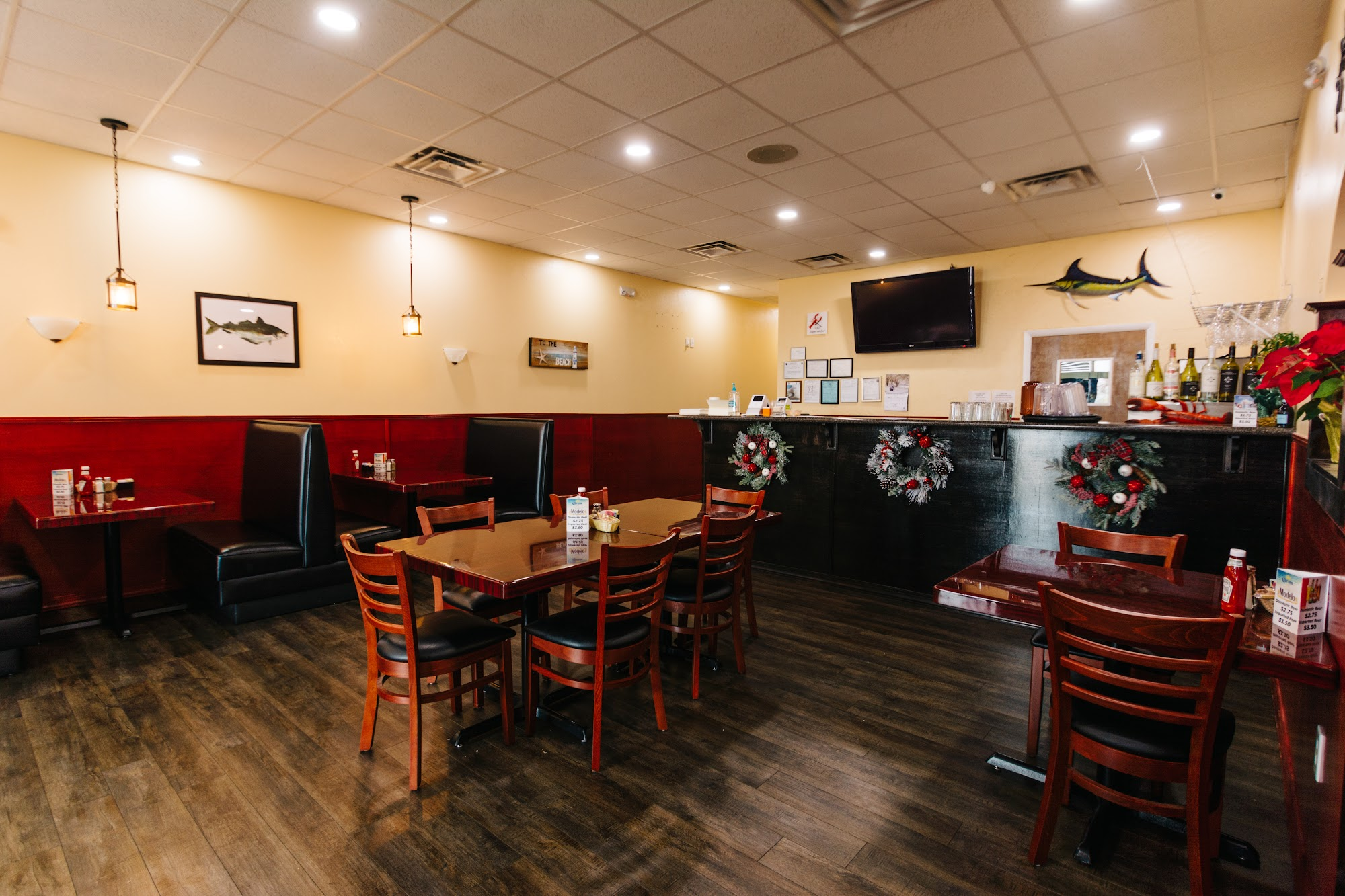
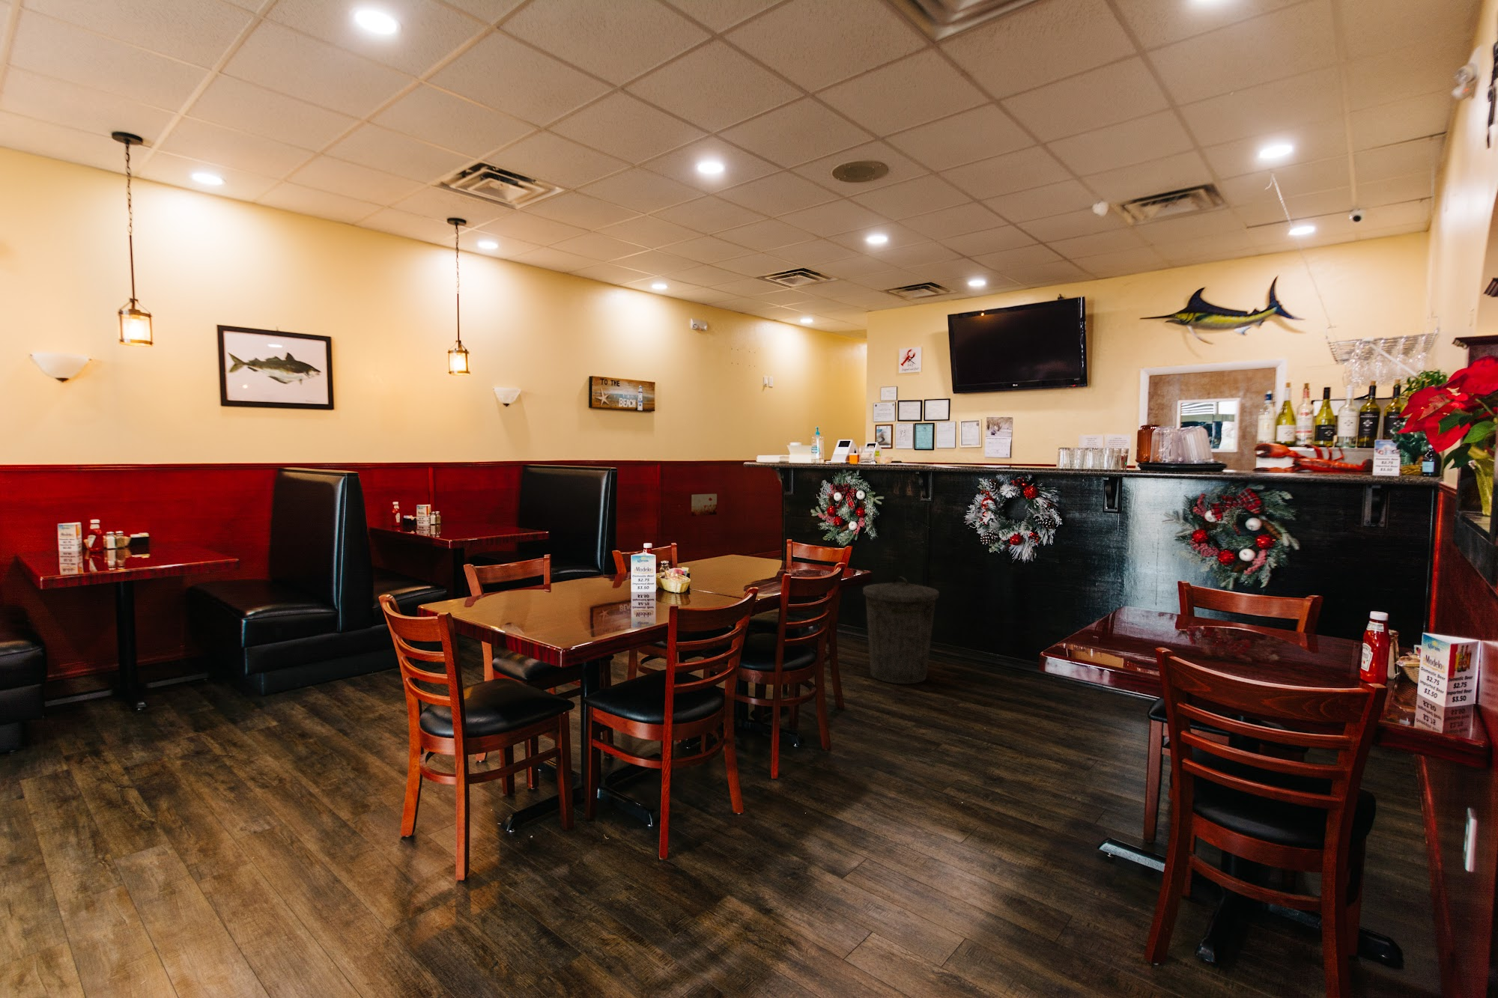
+ trash can (900, 626)
+ wall art (704, 505)
